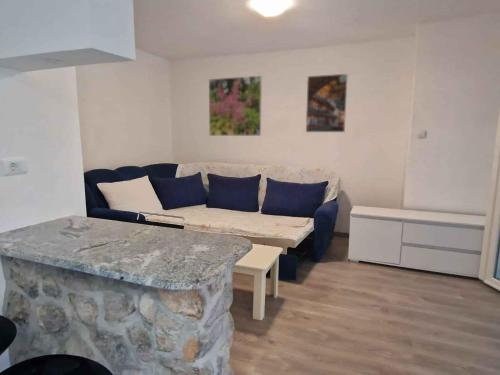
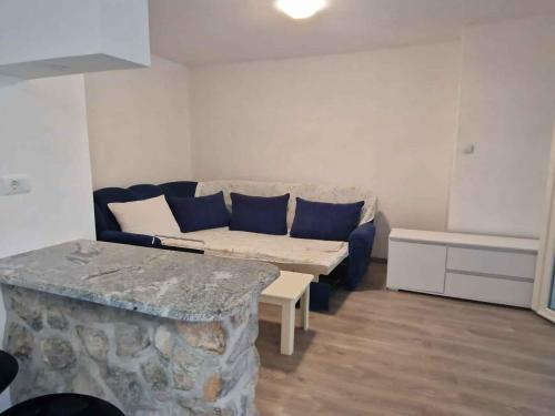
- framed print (234, 107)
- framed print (326, 104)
